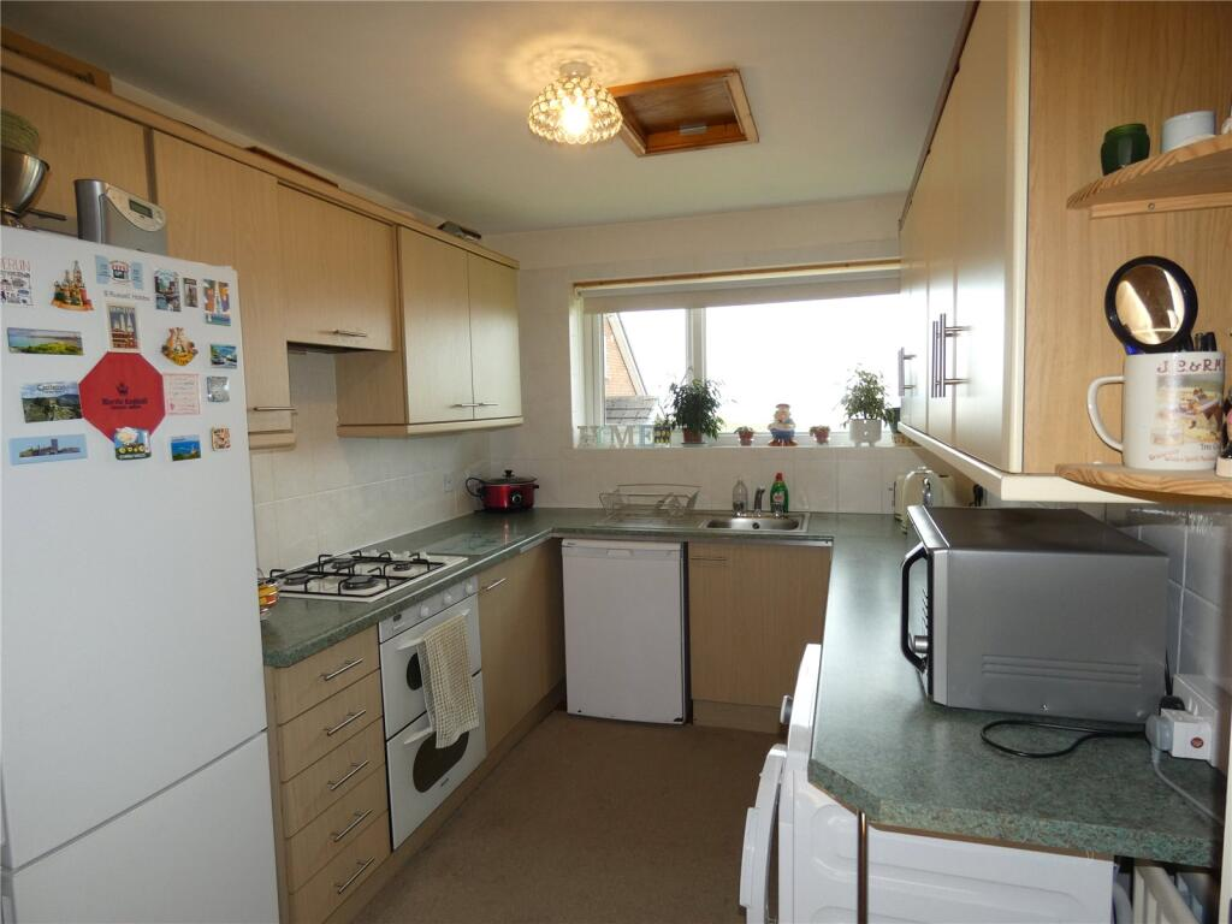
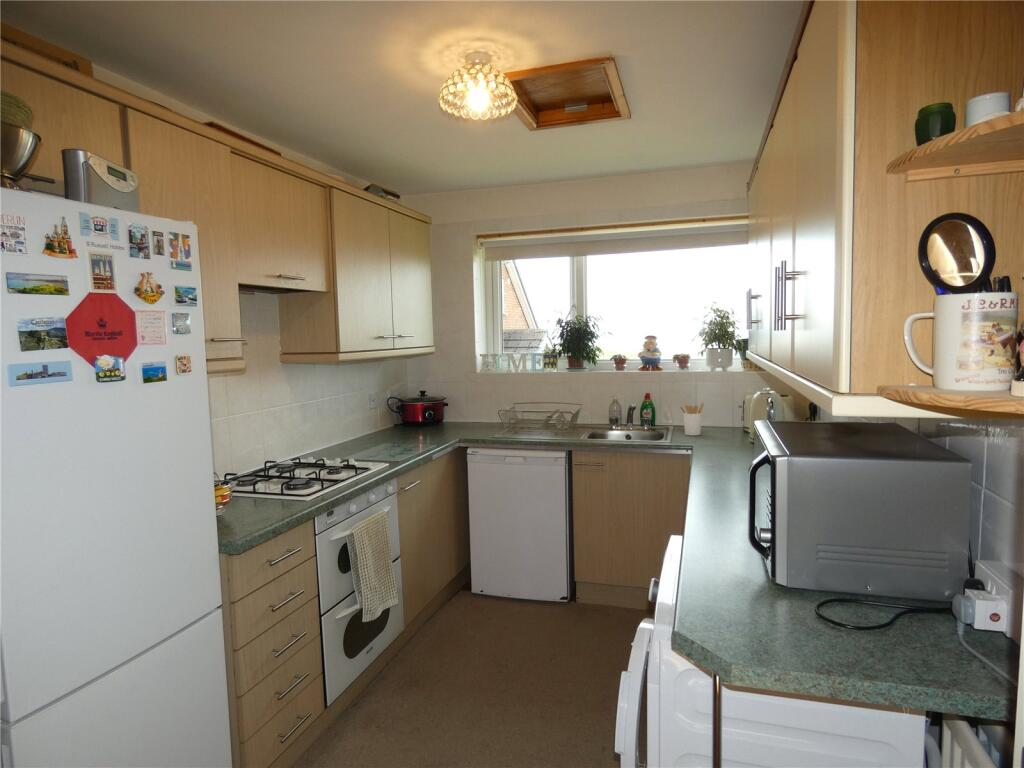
+ utensil holder (692, 418)
